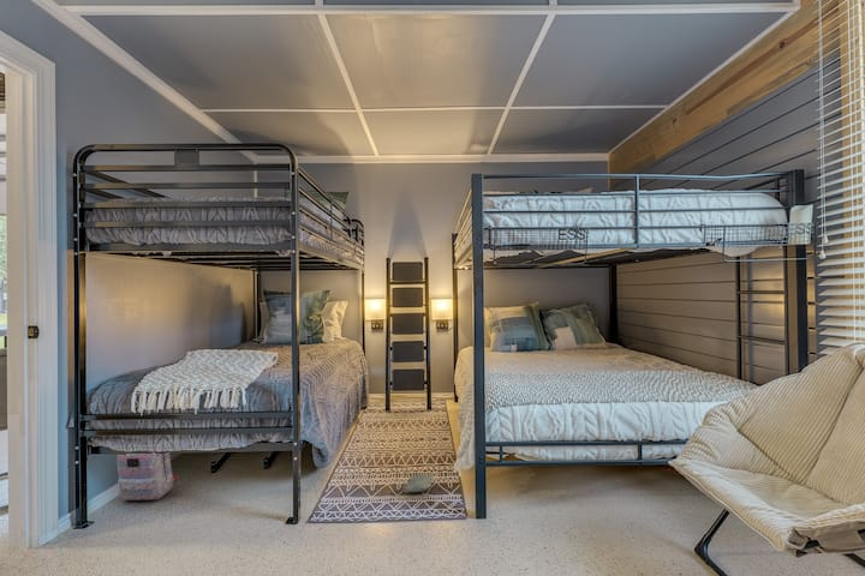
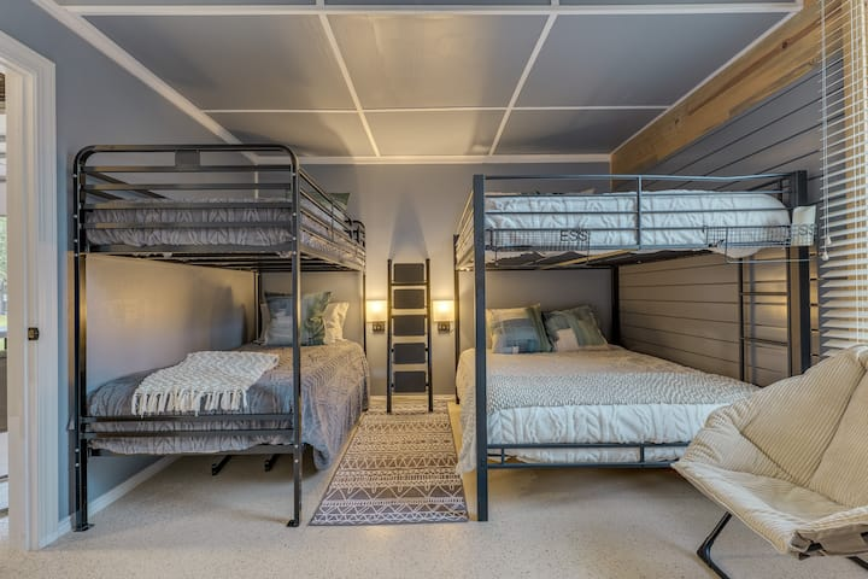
- backpack (148, 460)
- plush toy (420, 482)
